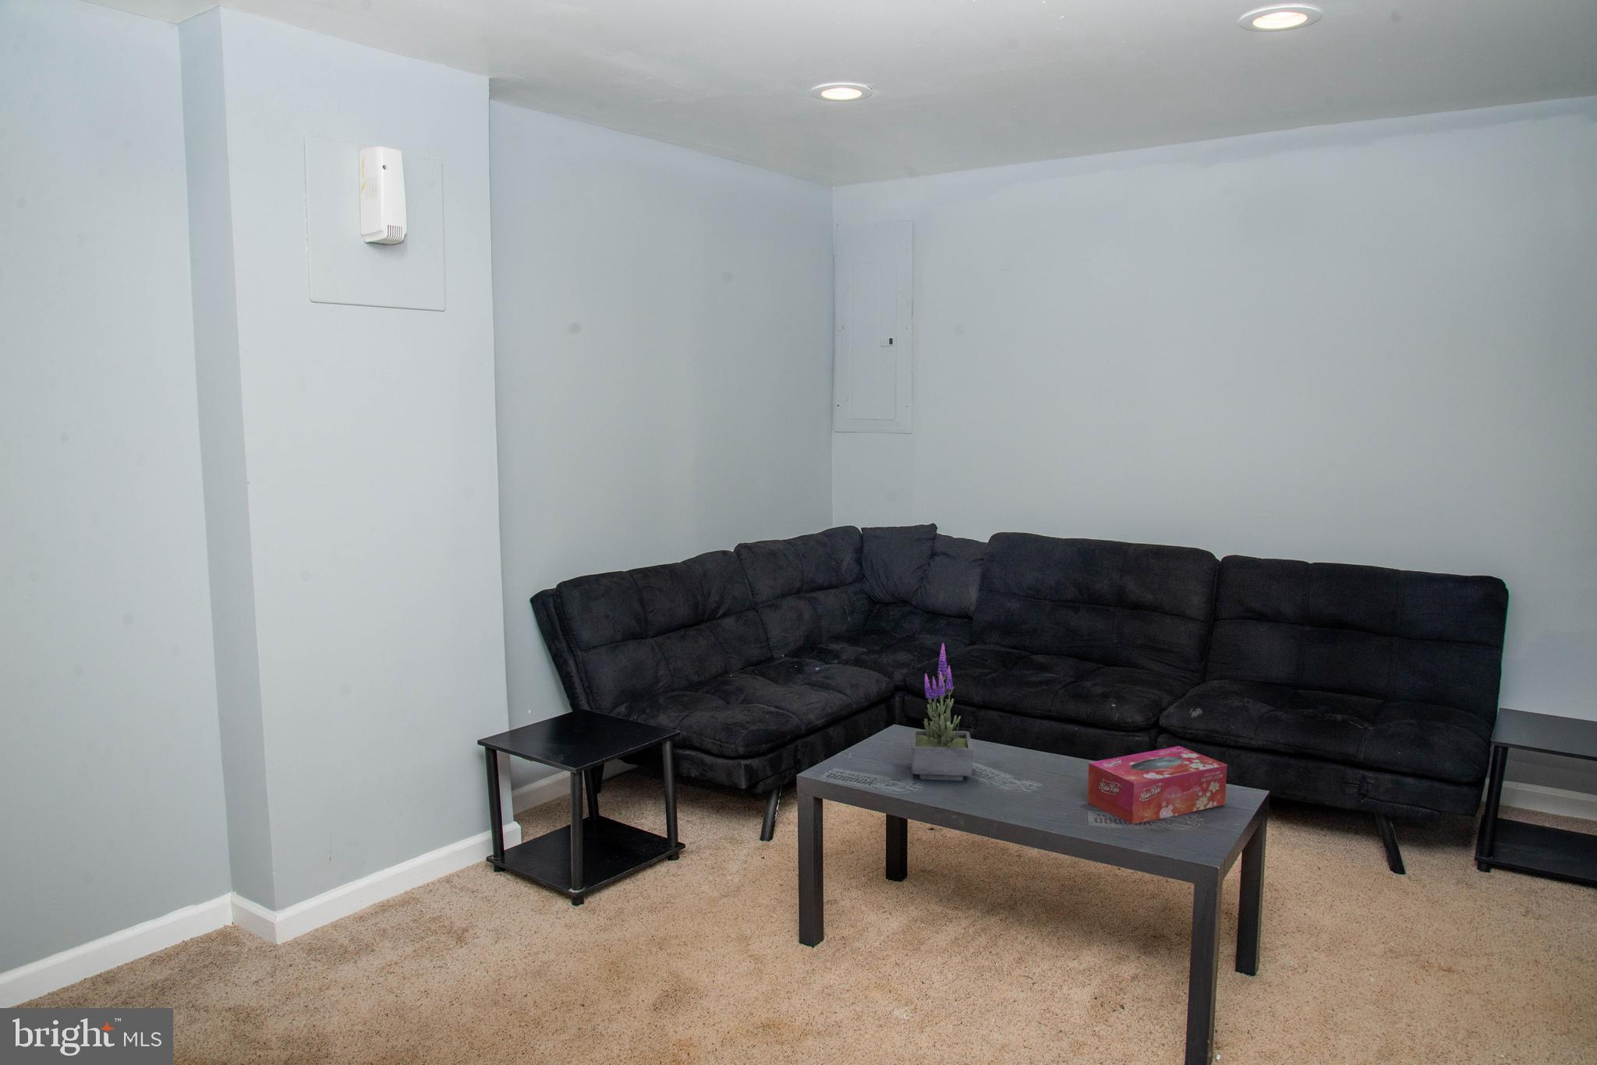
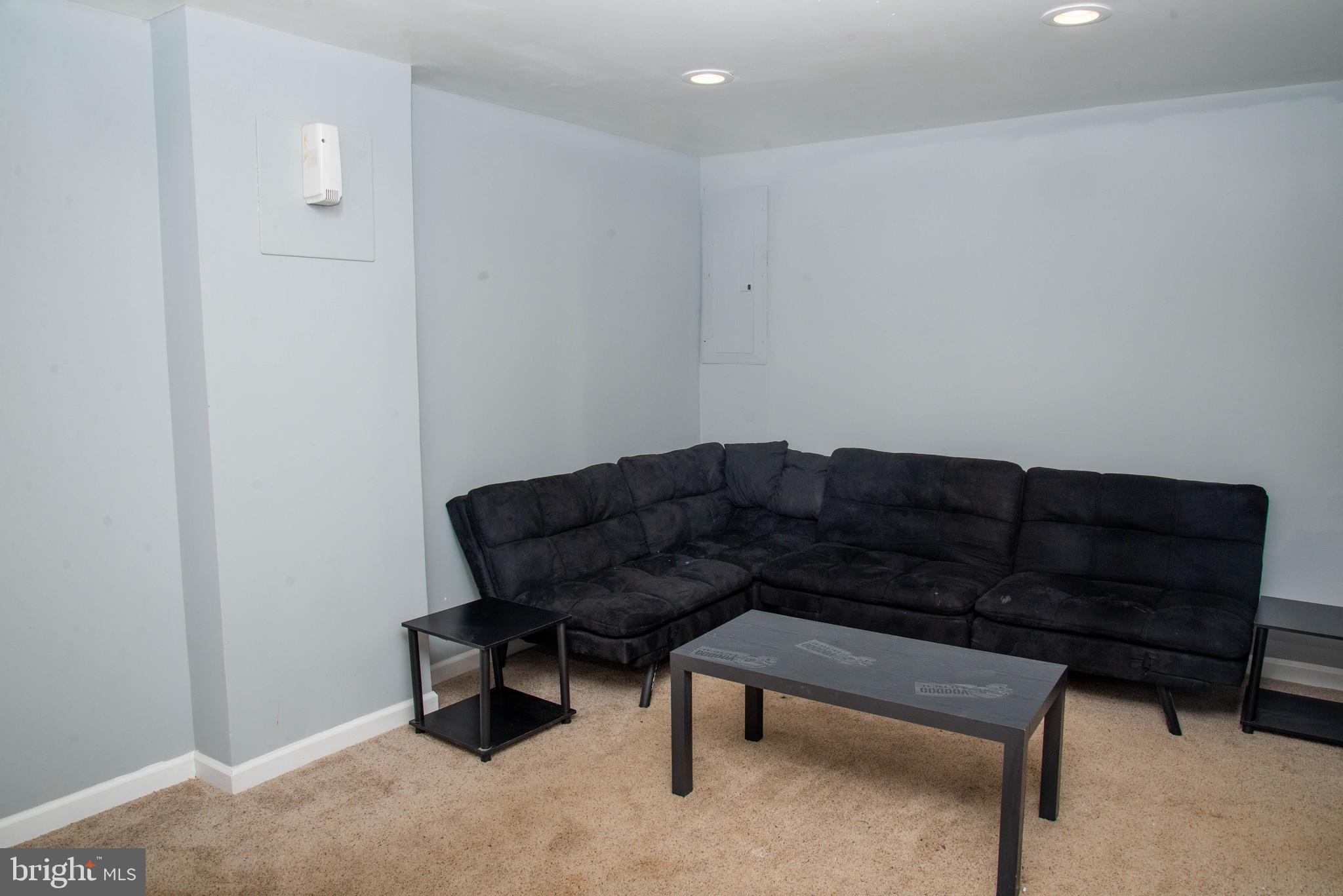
- tissue box (1156, 783)
- potted plant (942, 707)
